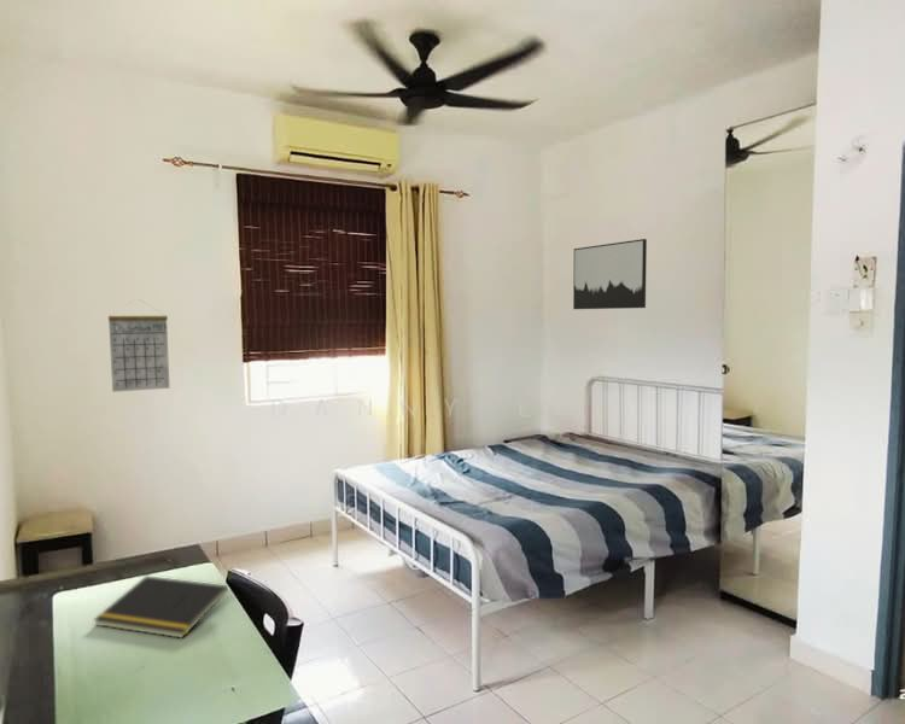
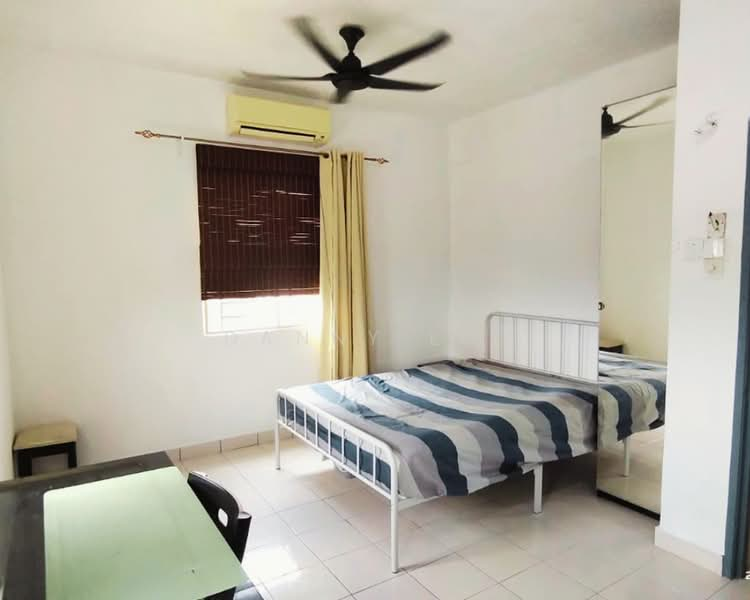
- notepad (163, 605)
- wall art (607, 276)
- calendar (139, 344)
